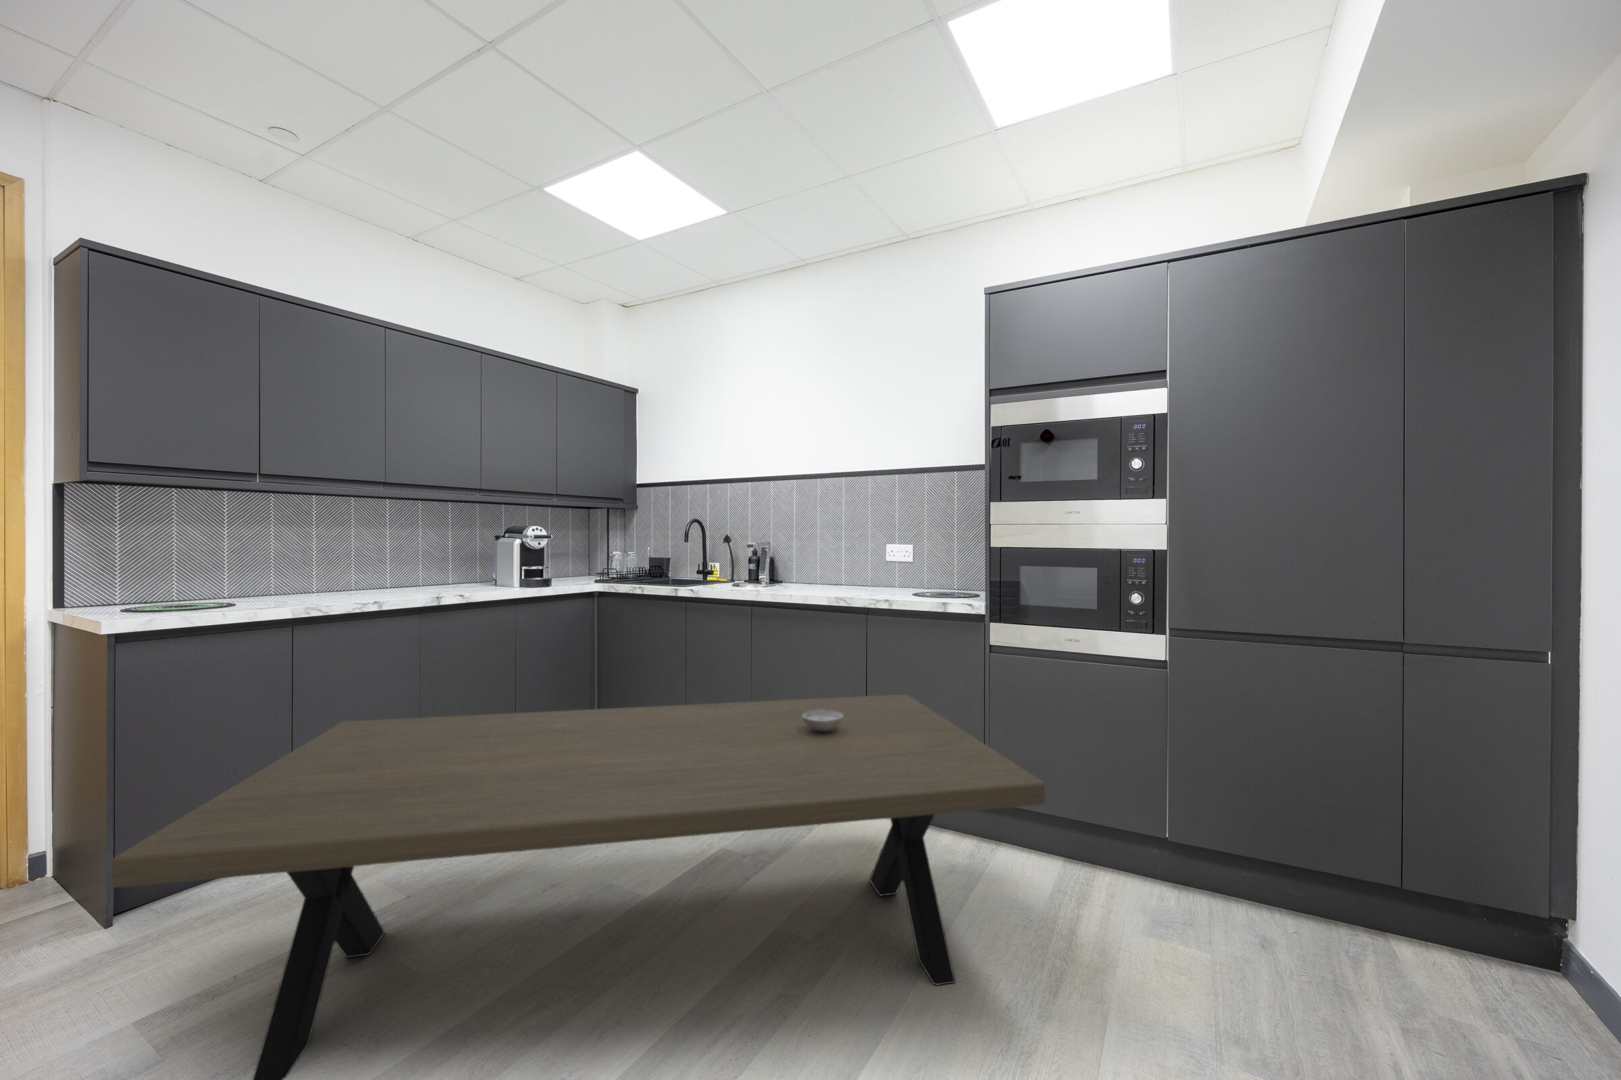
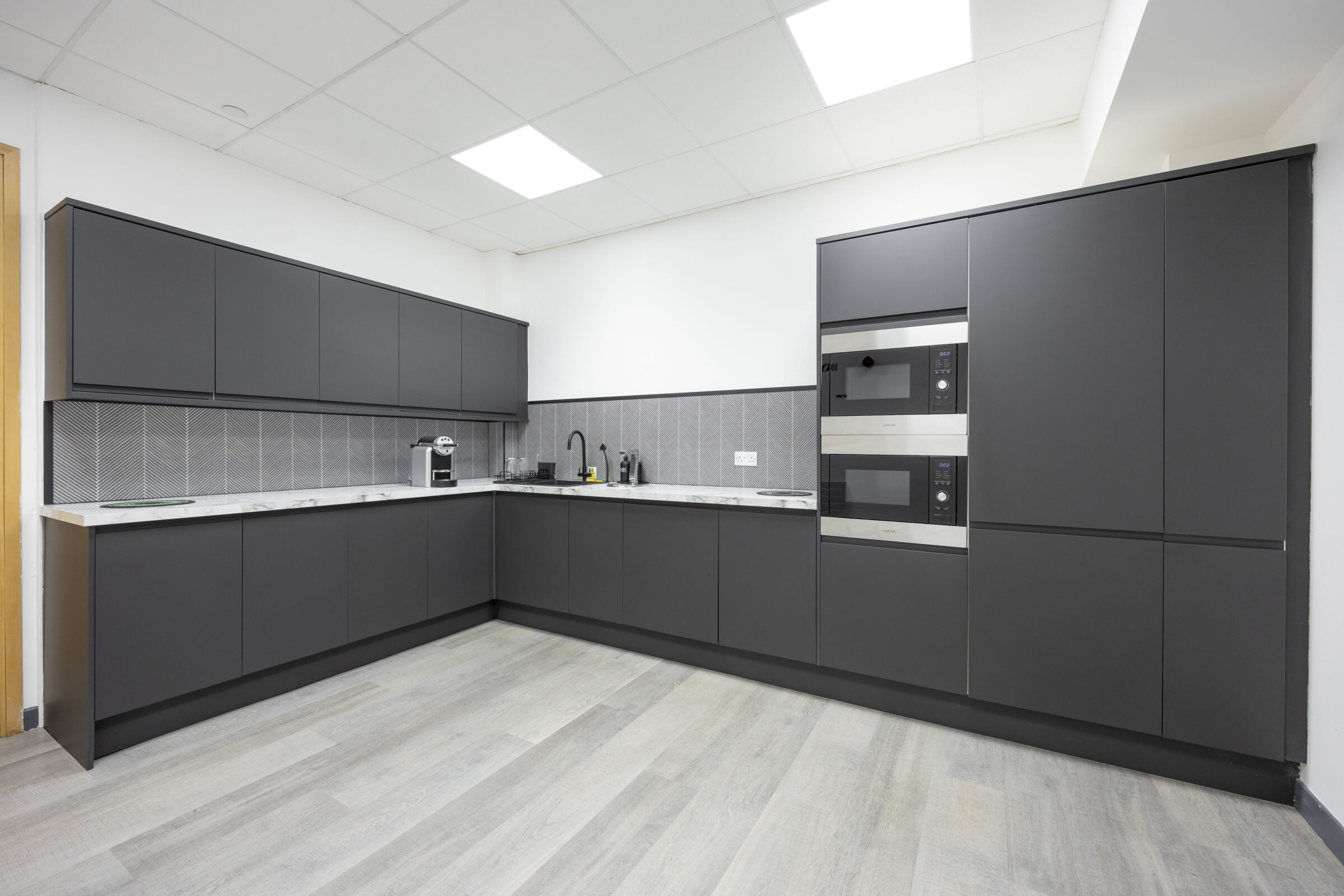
- bowl (823, 722)
- dining table (646, 840)
